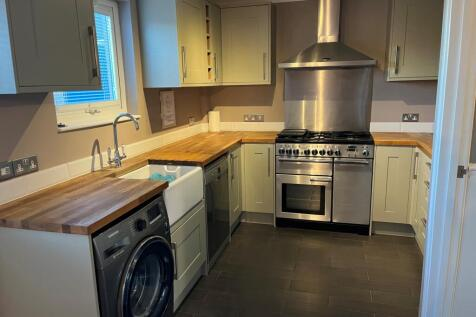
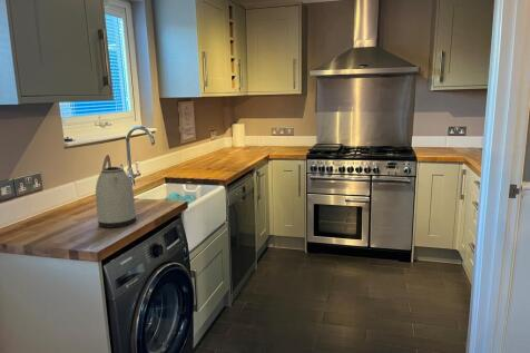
+ kettle (115, 193)
